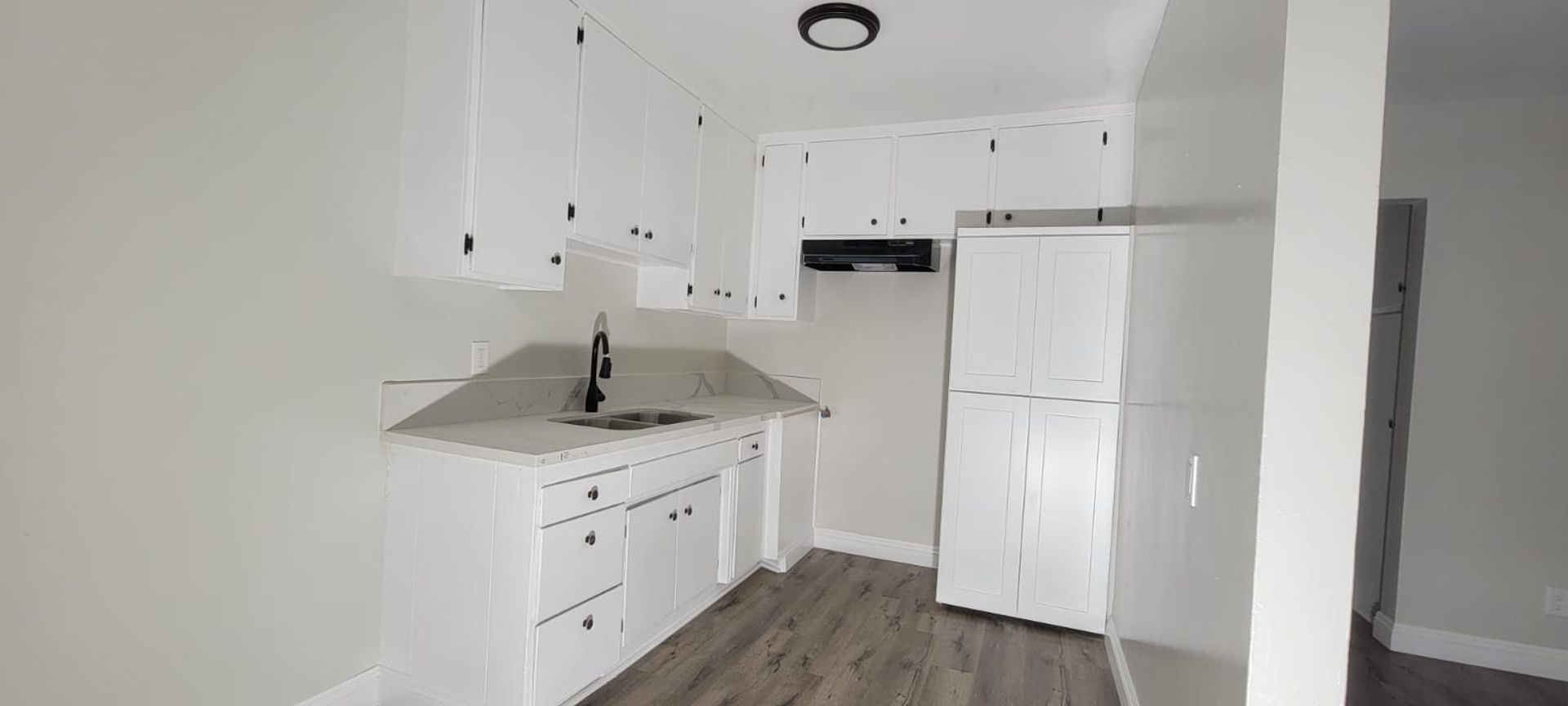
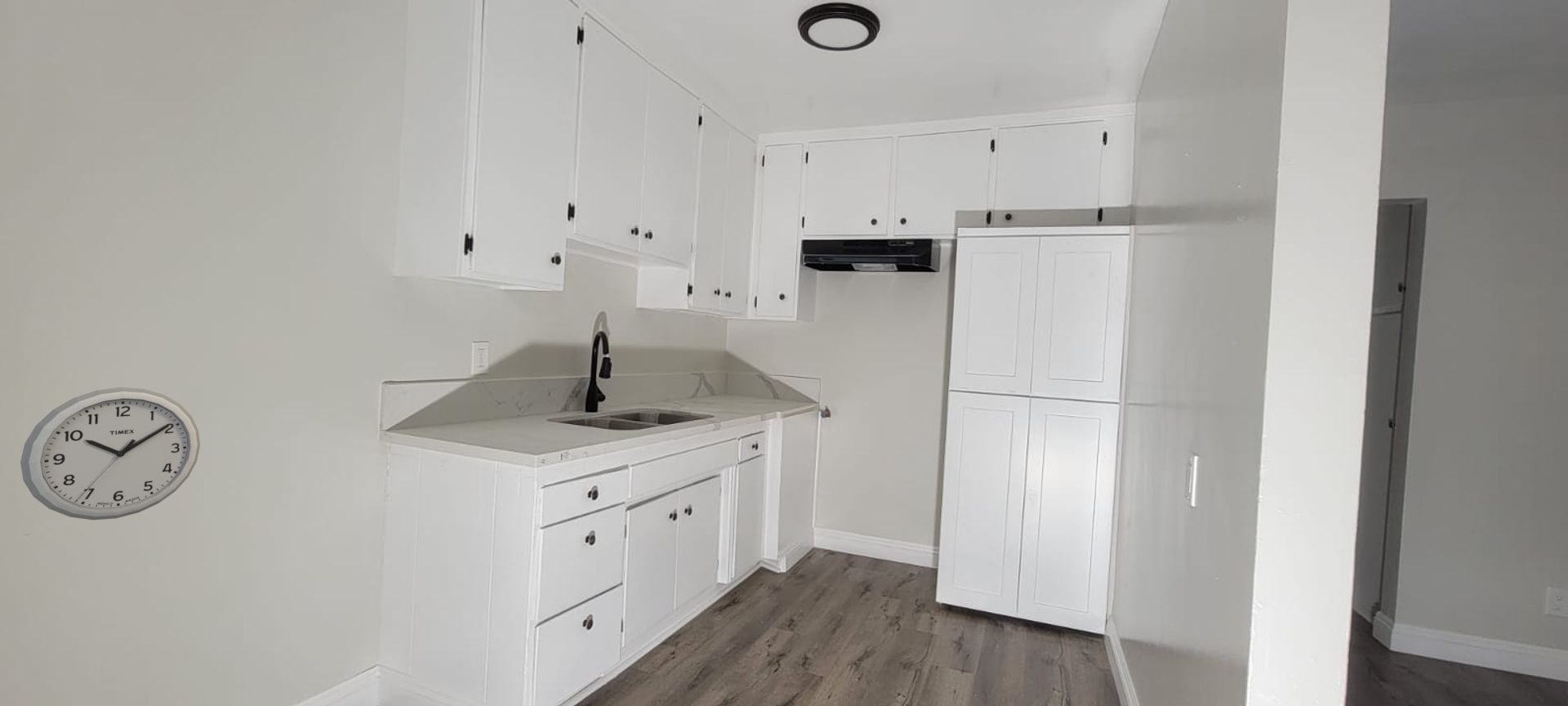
+ wall clock (119, 453)
